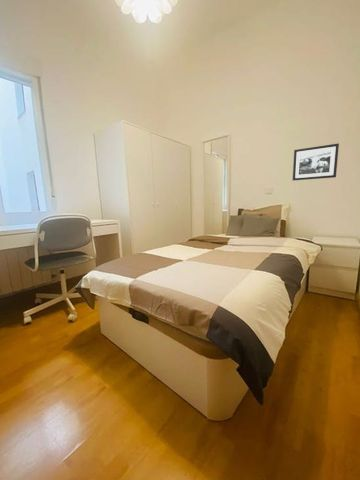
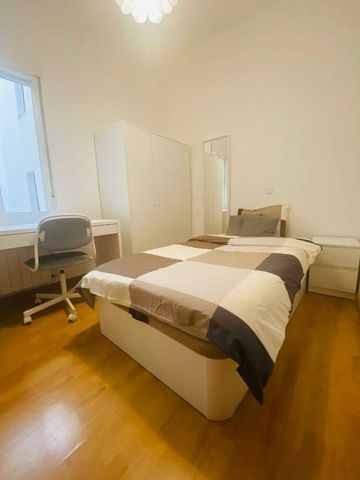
- picture frame (314, 163)
